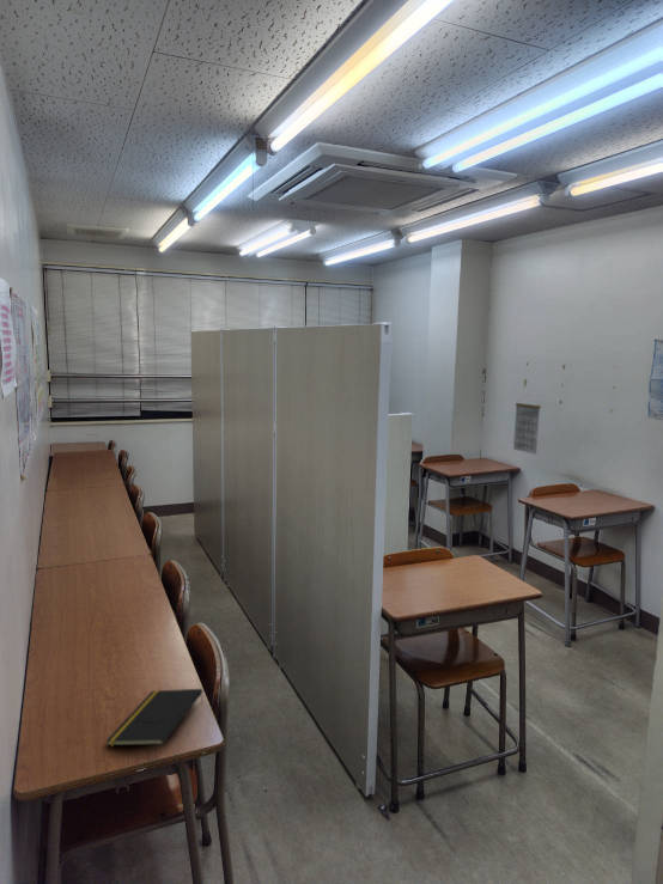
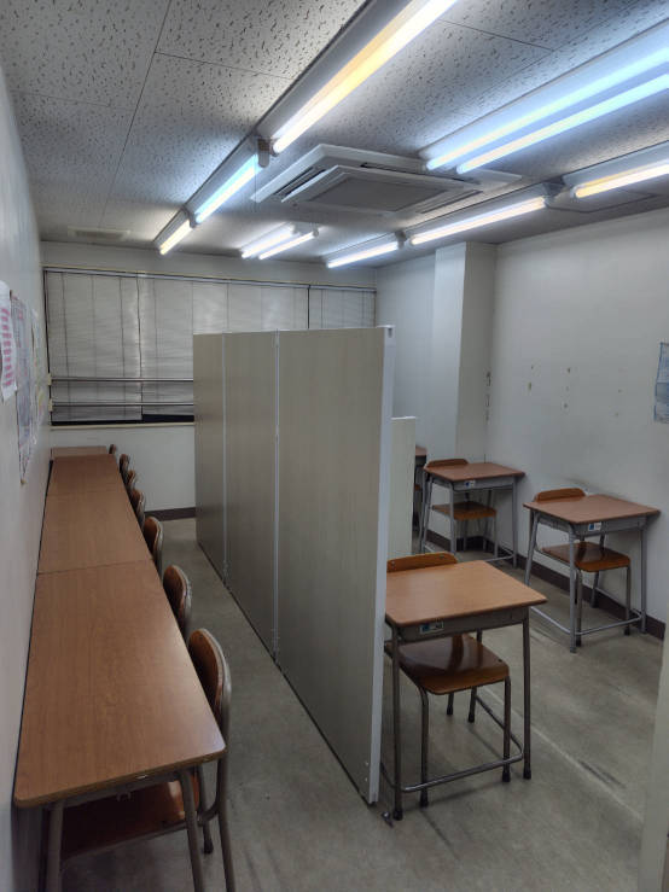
- calendar (527, 422)
- notepad (157, 715)
